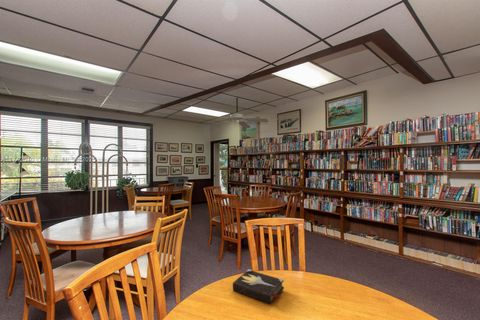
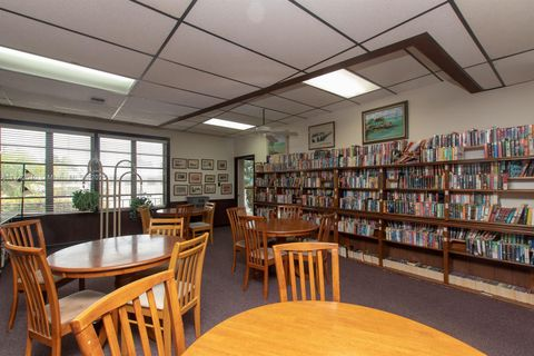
- hardback book (258, 284)
